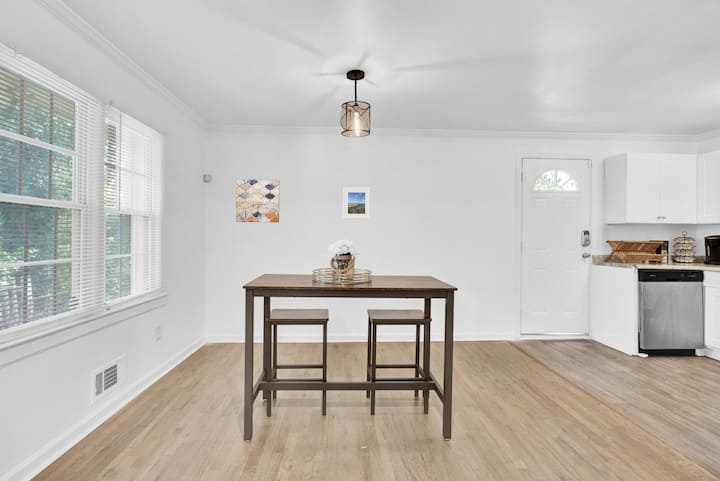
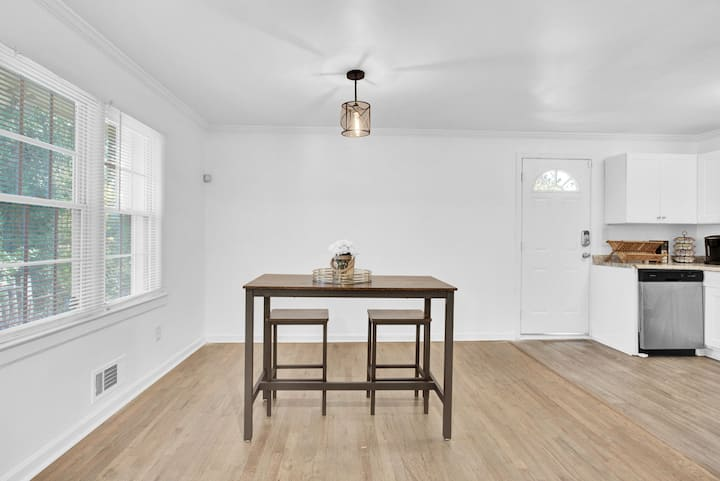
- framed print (356, 203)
- wall art (257, 201)
